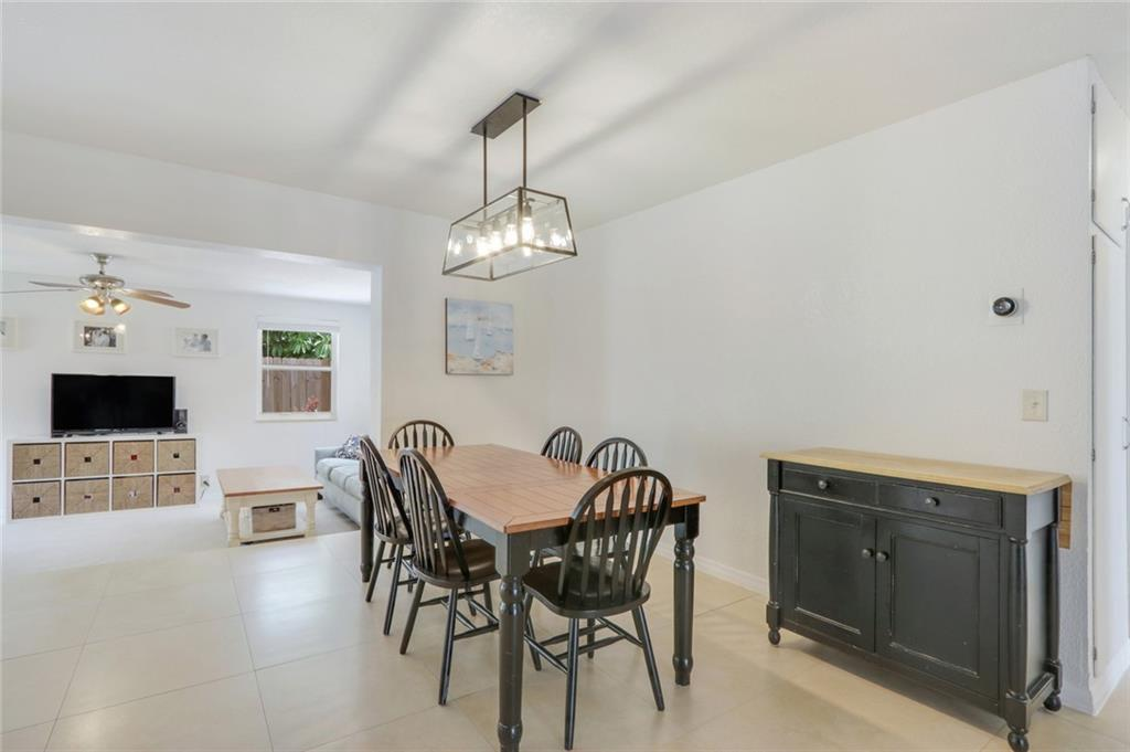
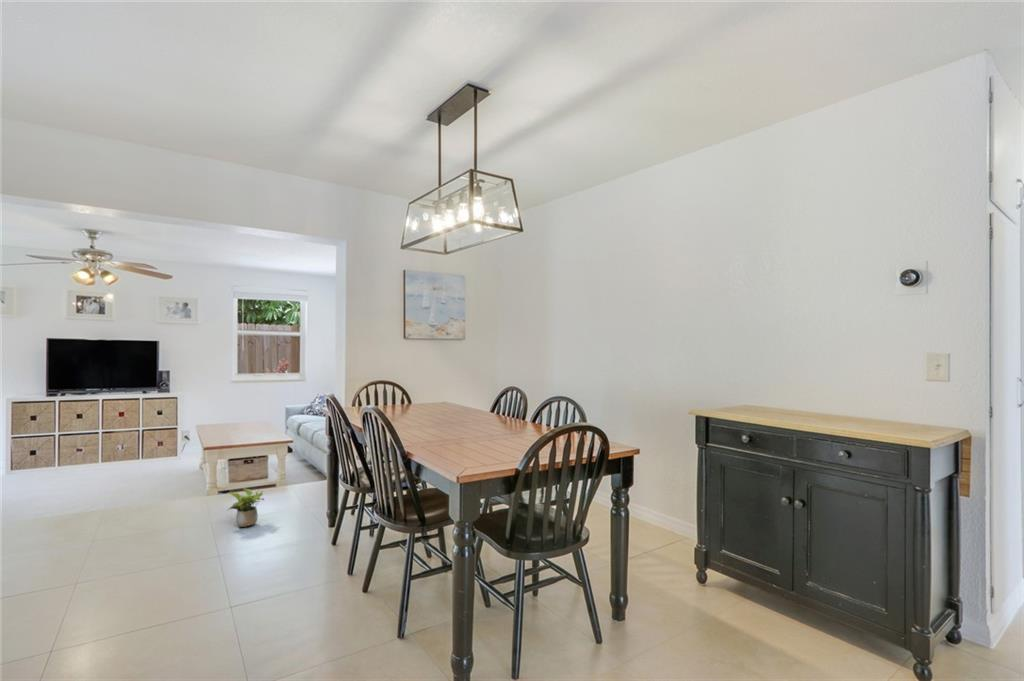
+ potted plant (245, 506)
